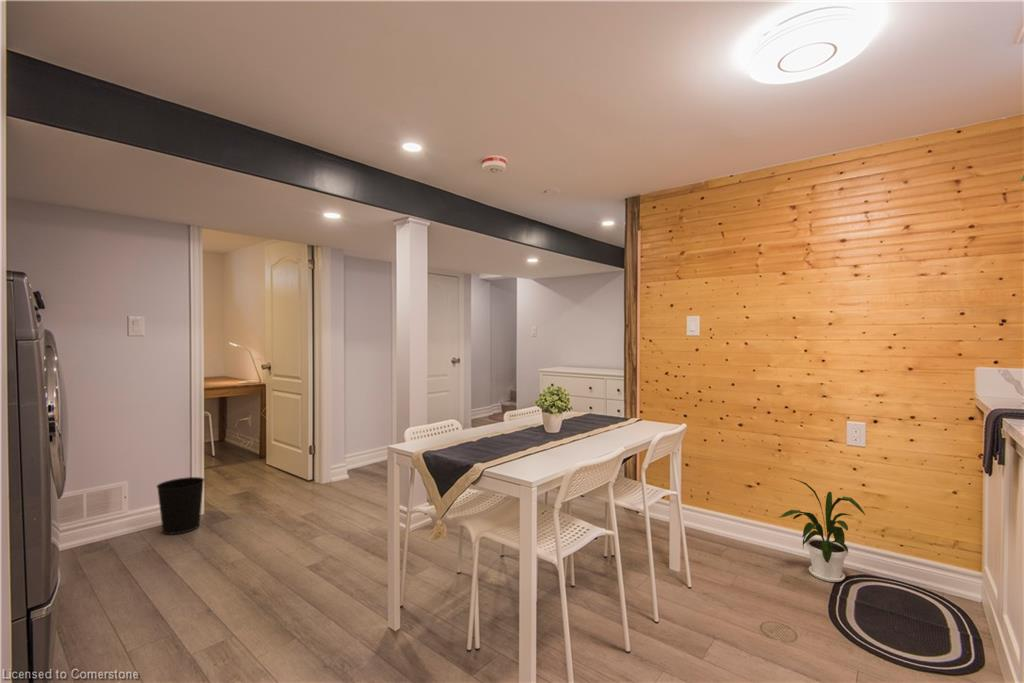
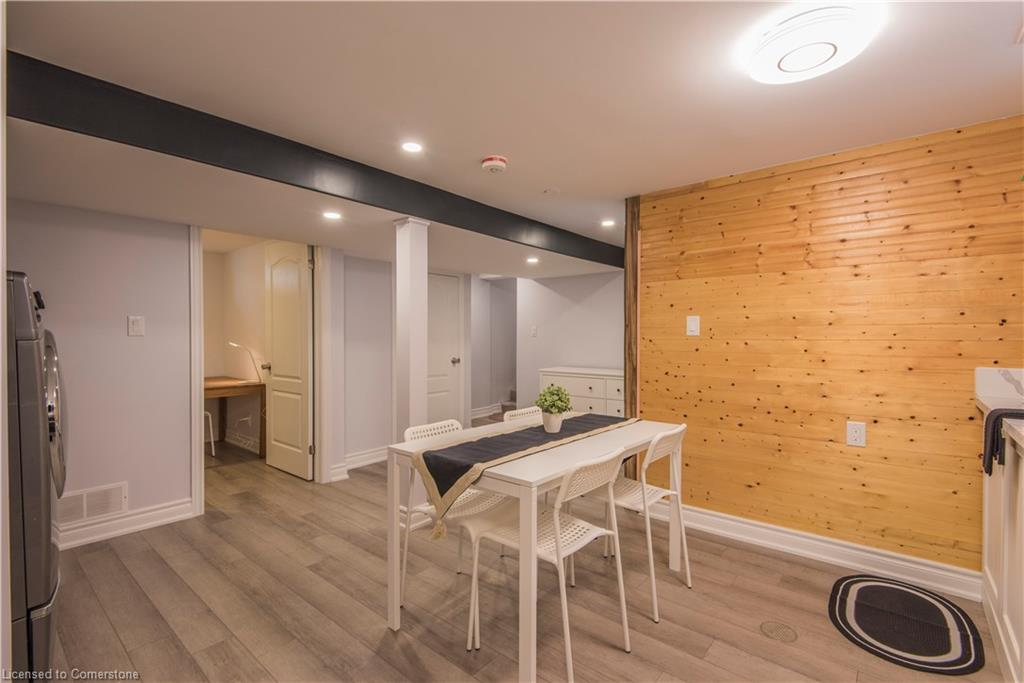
- wastebasket (181, 505)
- house plant (822, 529)
